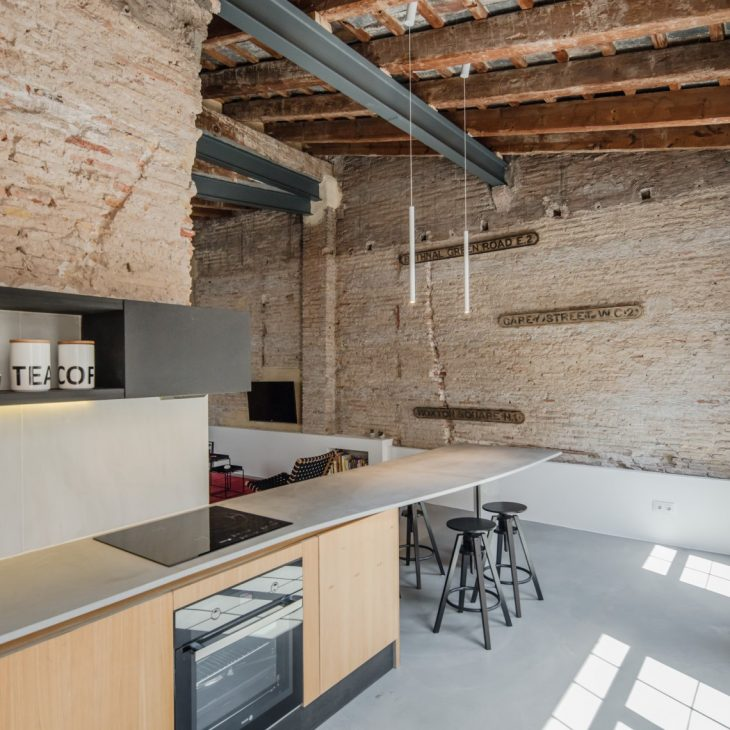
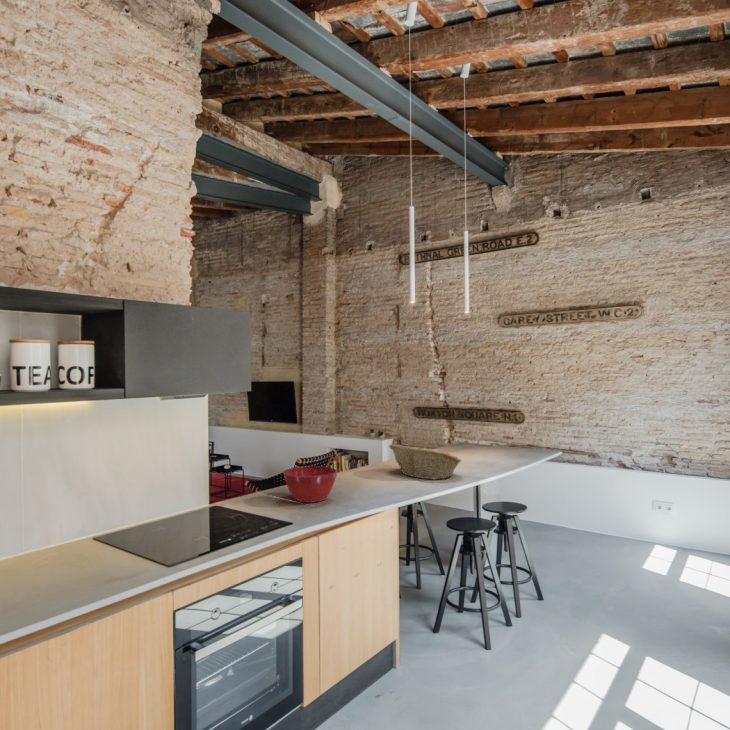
+ fruit basket (424, 459)
+ mixing bowl (310, 485)
